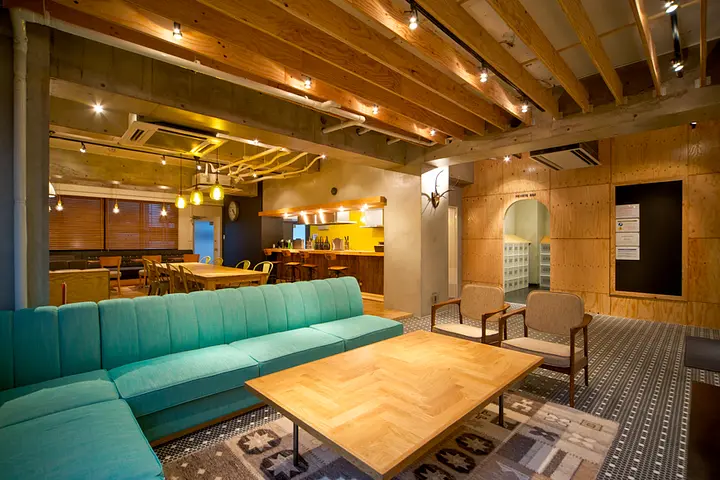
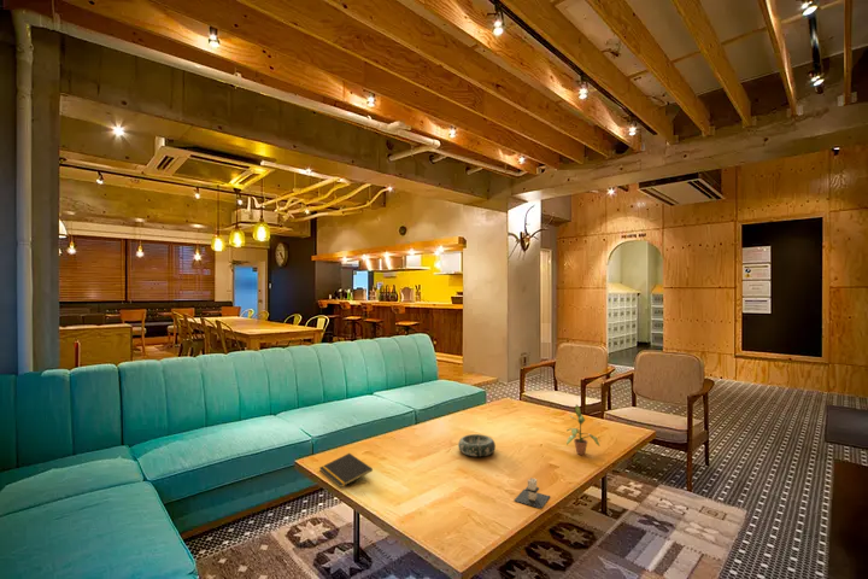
+ decorative bowl (476, 445)
+ architectural model (532, 489)
+ notepad (345, 469)
+ potted plant (580, 428)
